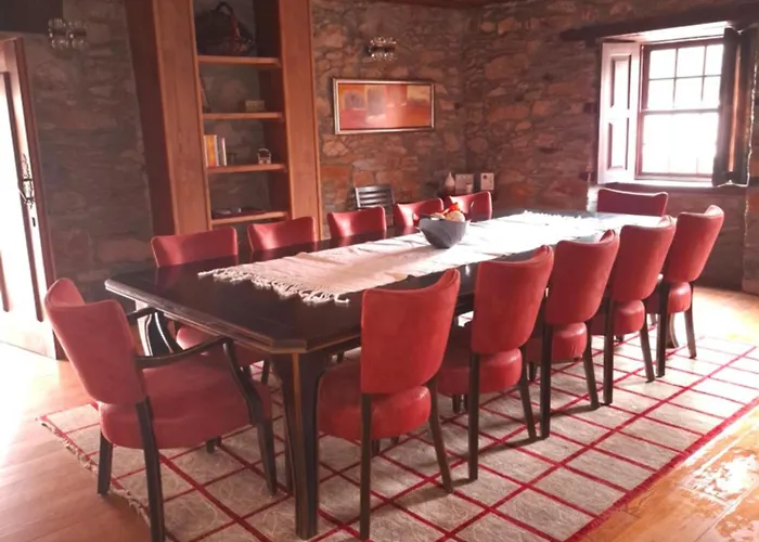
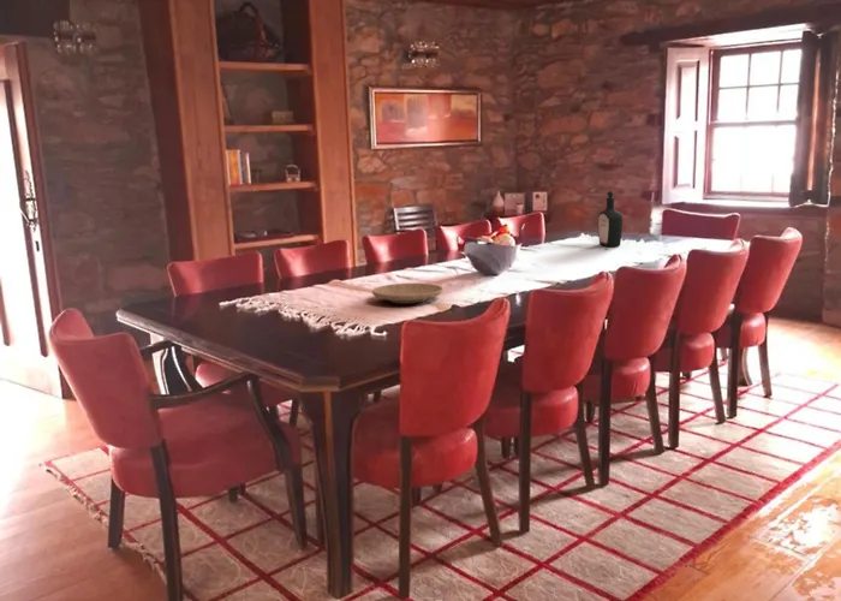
+ bottle (609, 218)
+ plate (407, 294)
